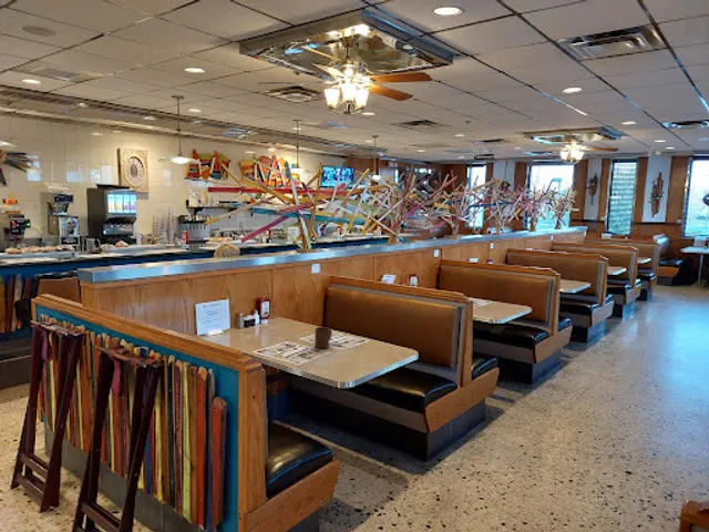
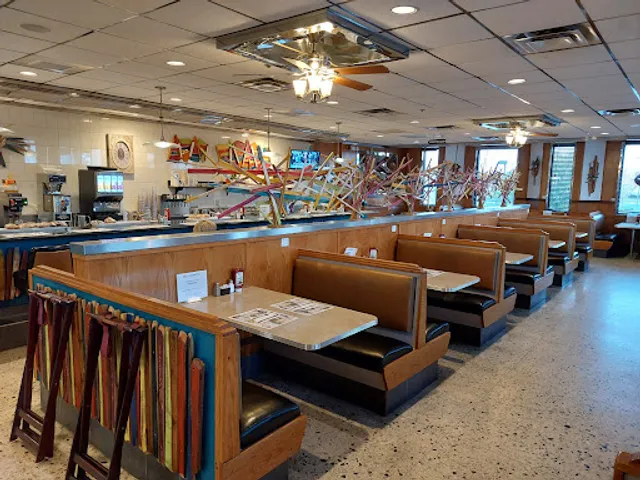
- cup (322, 337)
